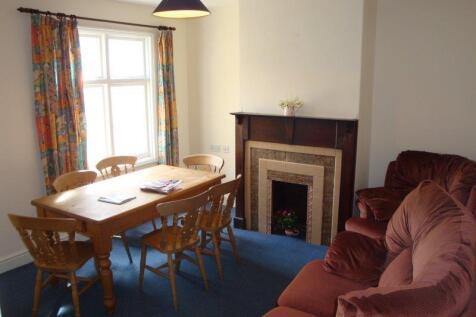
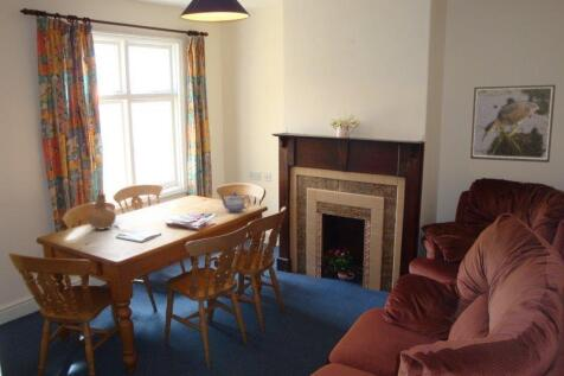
+ vase (101, 211)
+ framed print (511, 123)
+ teapot (235, 202)
